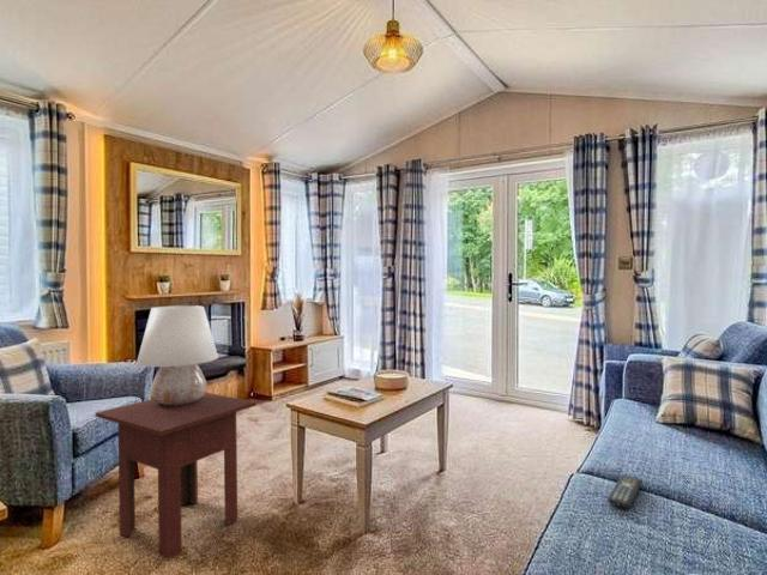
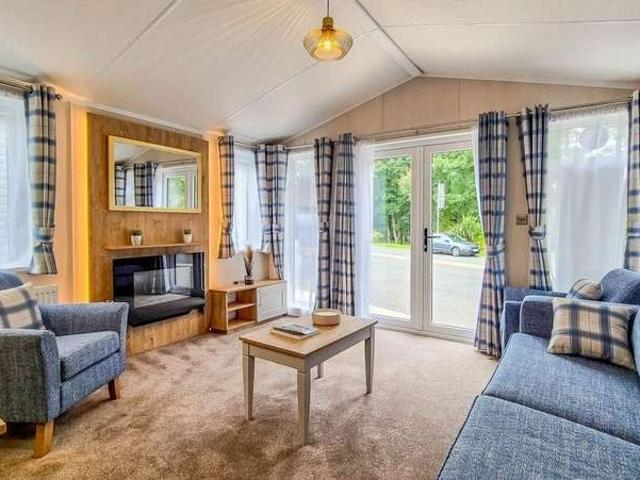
- remote control (626, 490)
- side table (179, 466)
- table lamp (179, 353)
